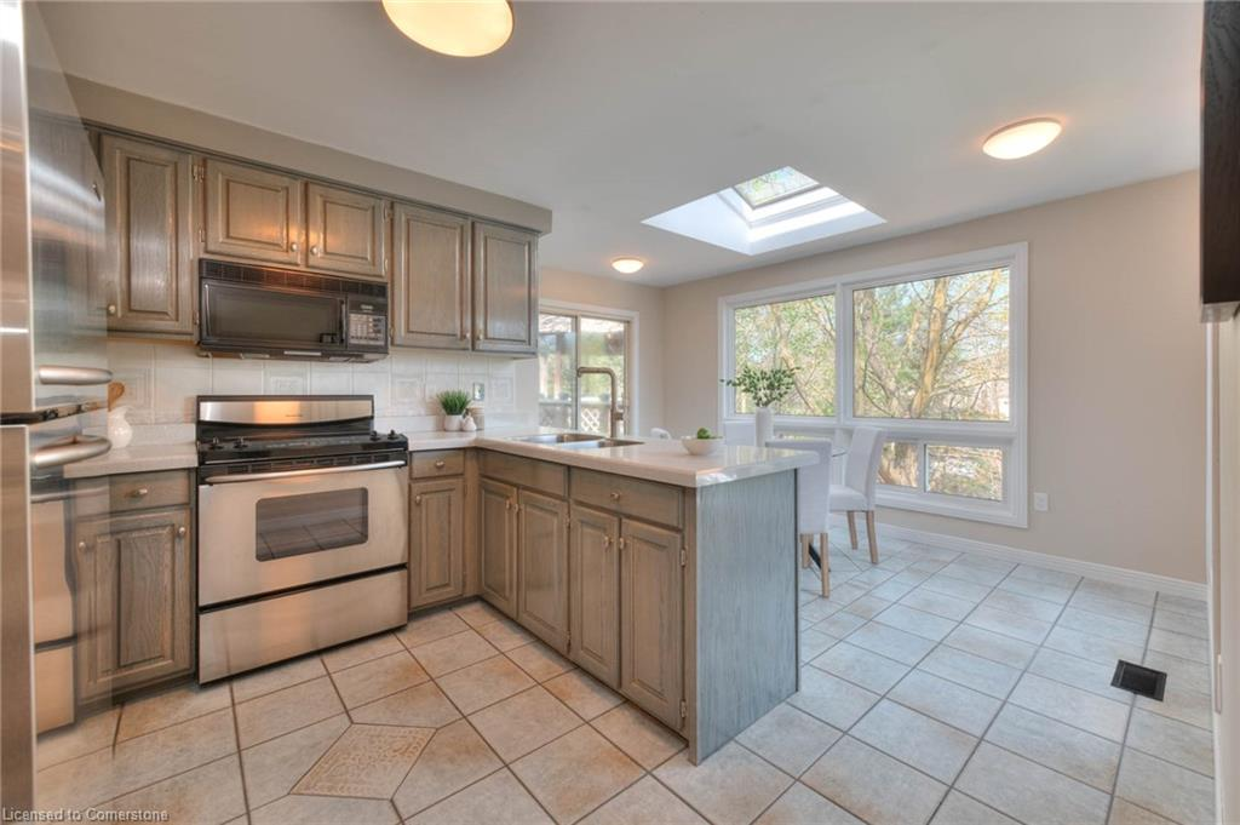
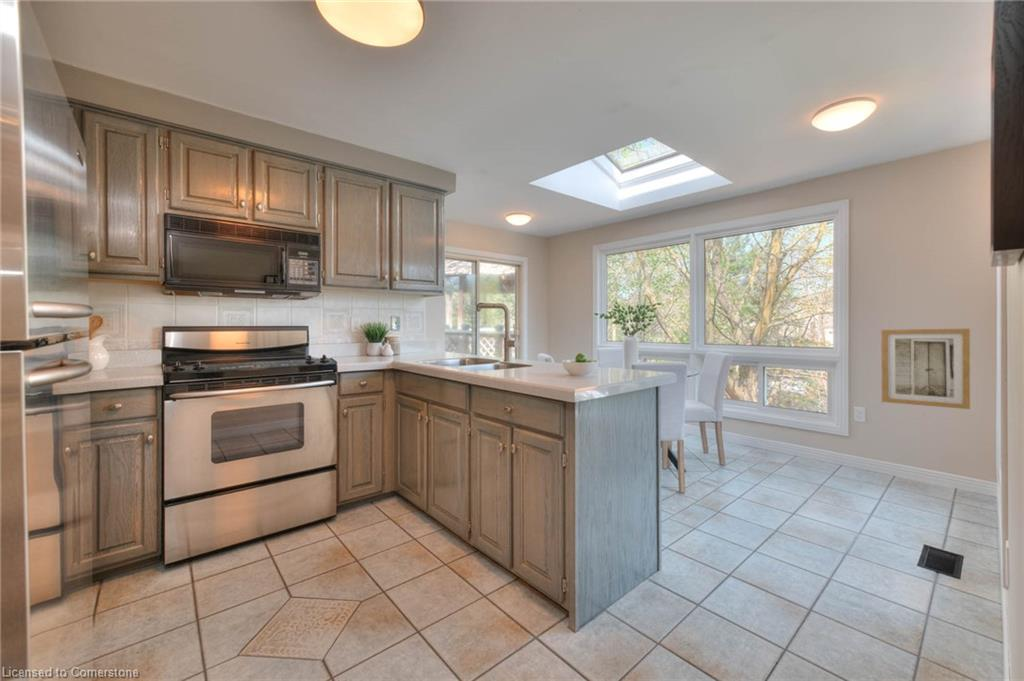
+ wall art (923, 367)
